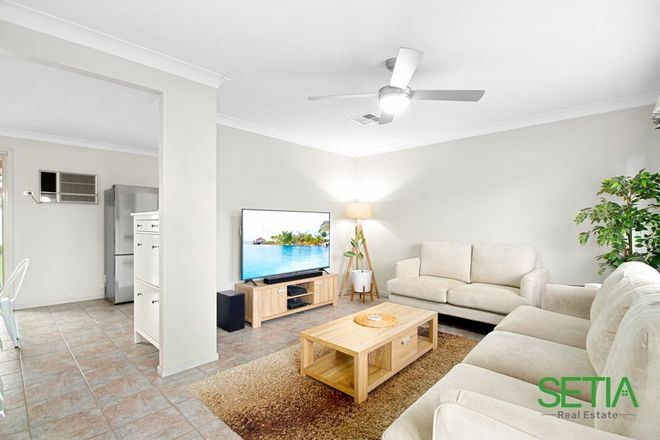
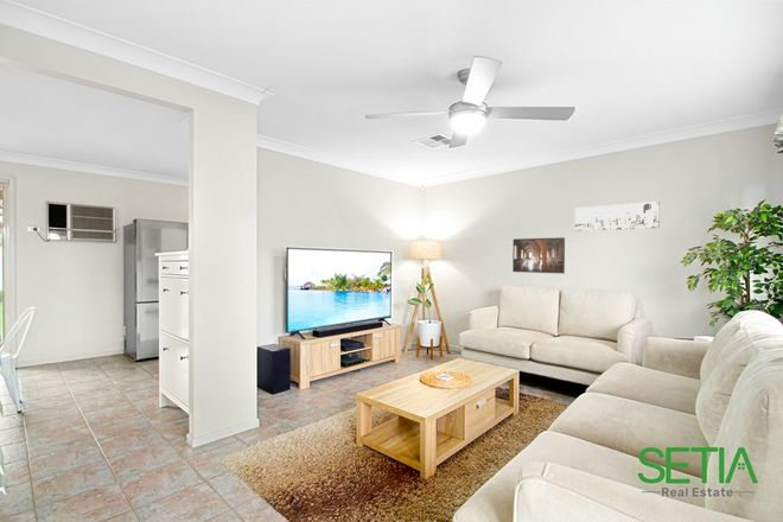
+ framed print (537, 255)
+ wall art (615, 217)
